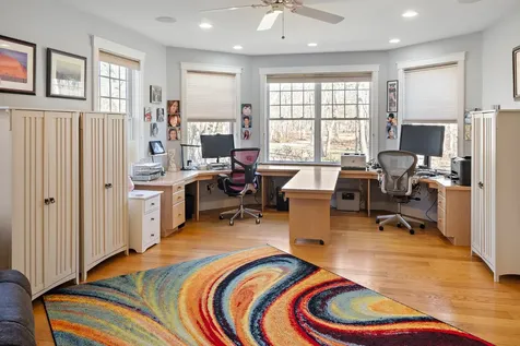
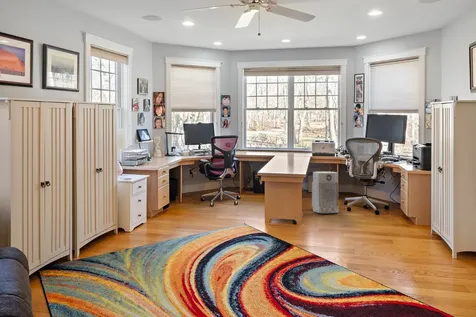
+ air purifier (324, 191)
